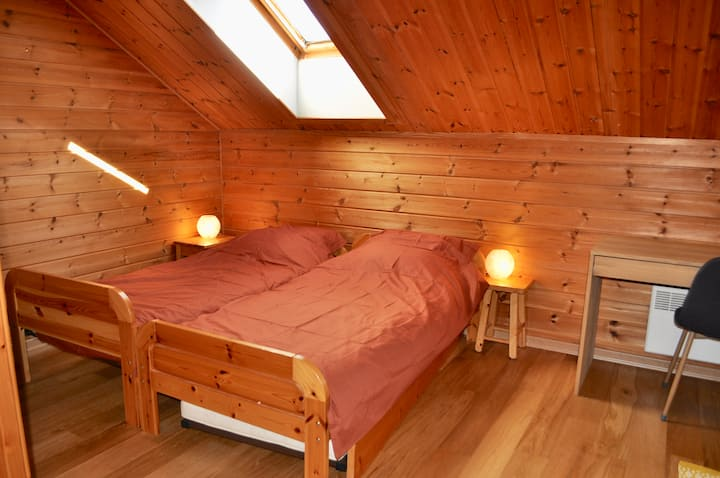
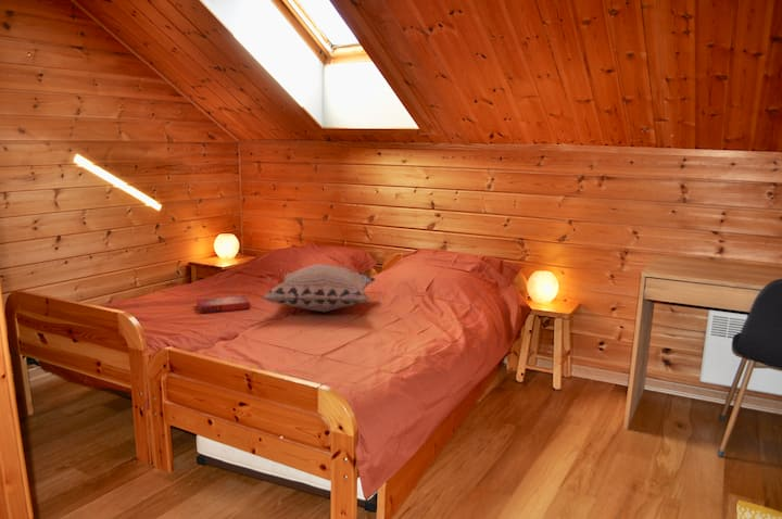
+ decorative pillow (323, 287)
+ hardback book (223, 303)
